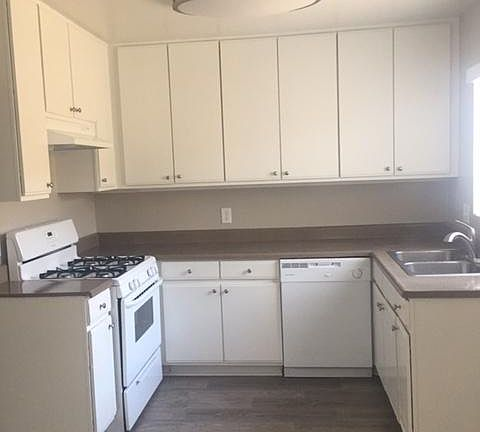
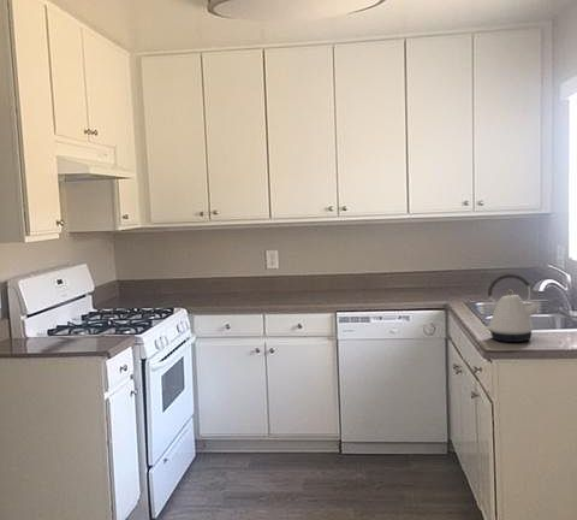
+ kettle (512, 306)
